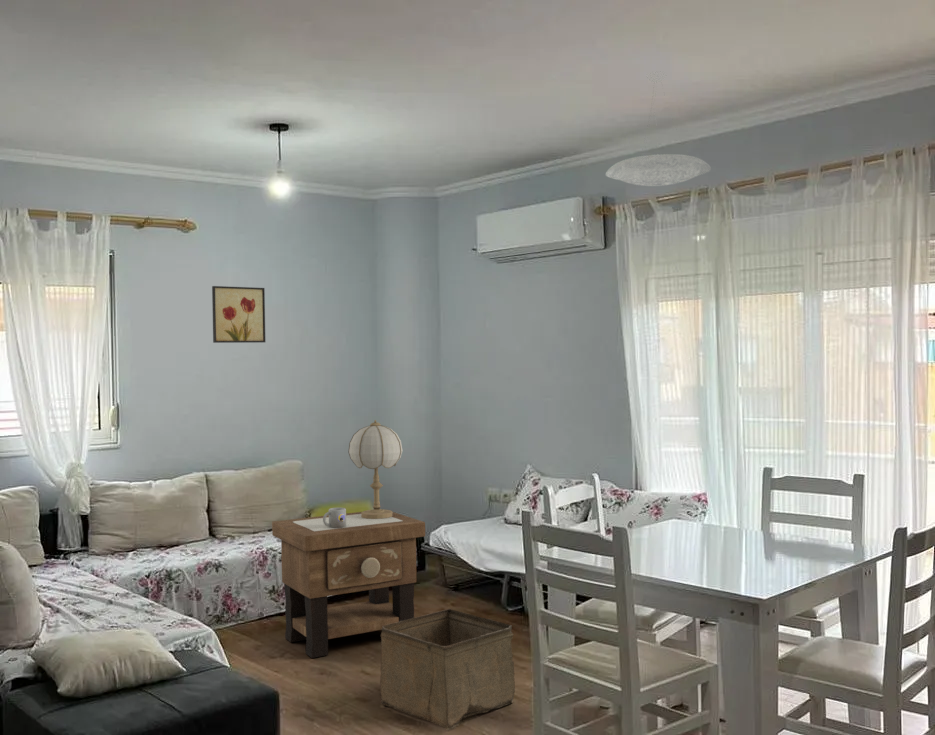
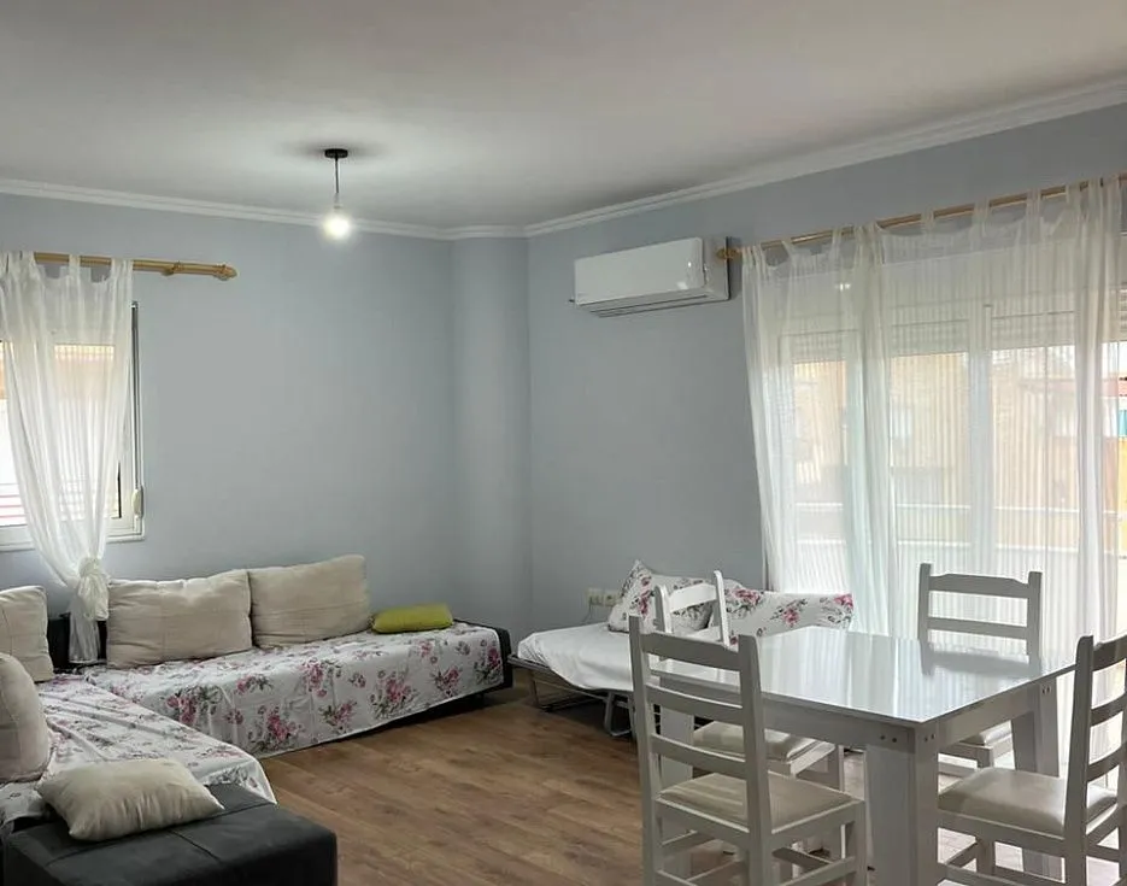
- table lamp (376, 467)
- mug (334, 517)
- wall art (238, 314)
- pendant lamp (656, 123)
- side table (350, 580)
- storage bin (447, 664)
